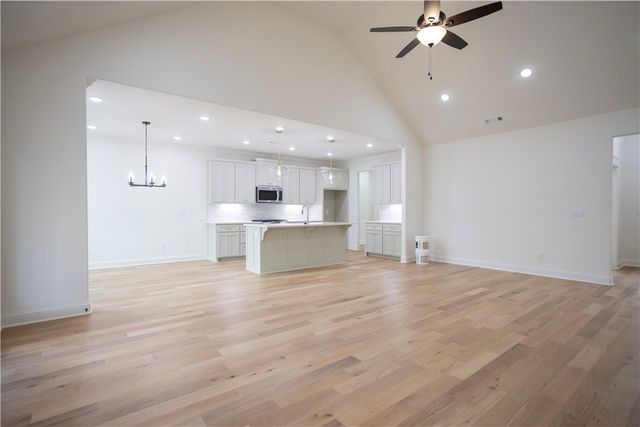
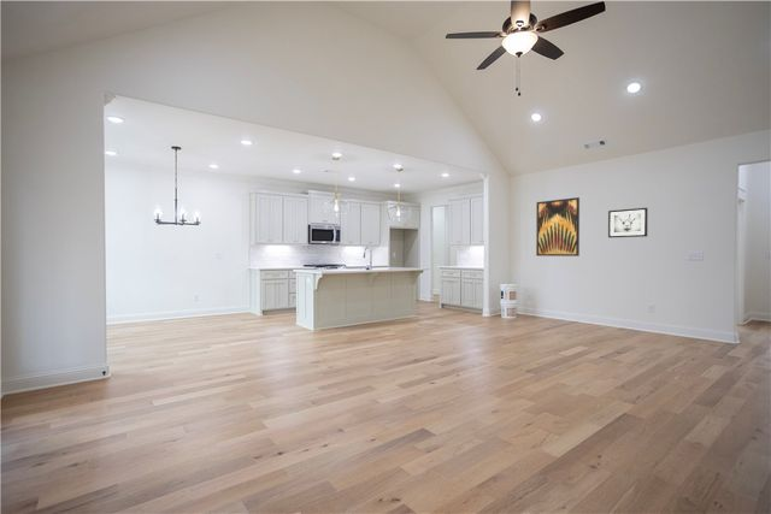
+ wall art (557, 228)
+ wall art (626, 223)
